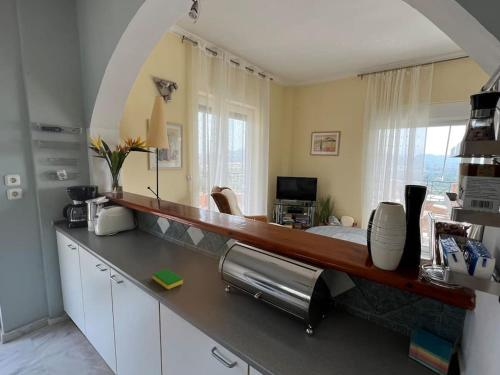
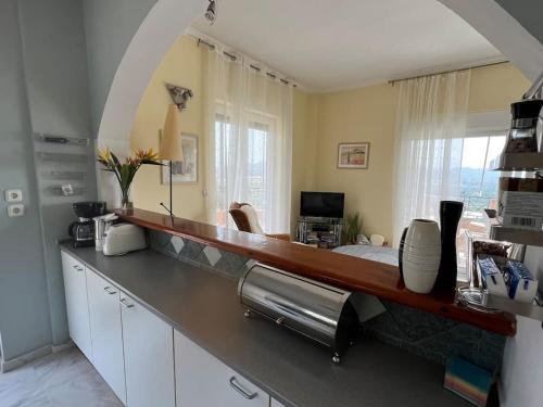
- dish sponge (167, 278)
